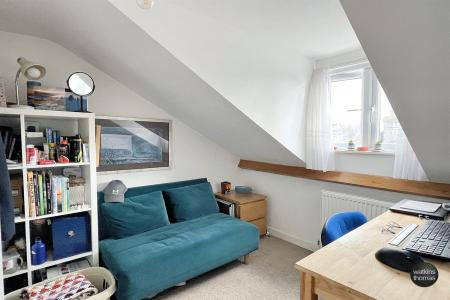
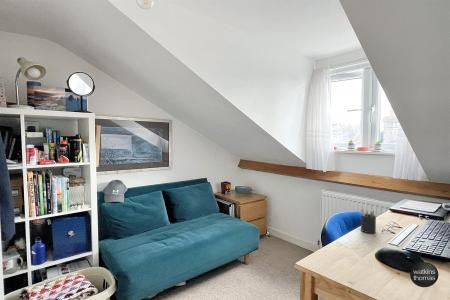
+ pen holder (367, 218)
